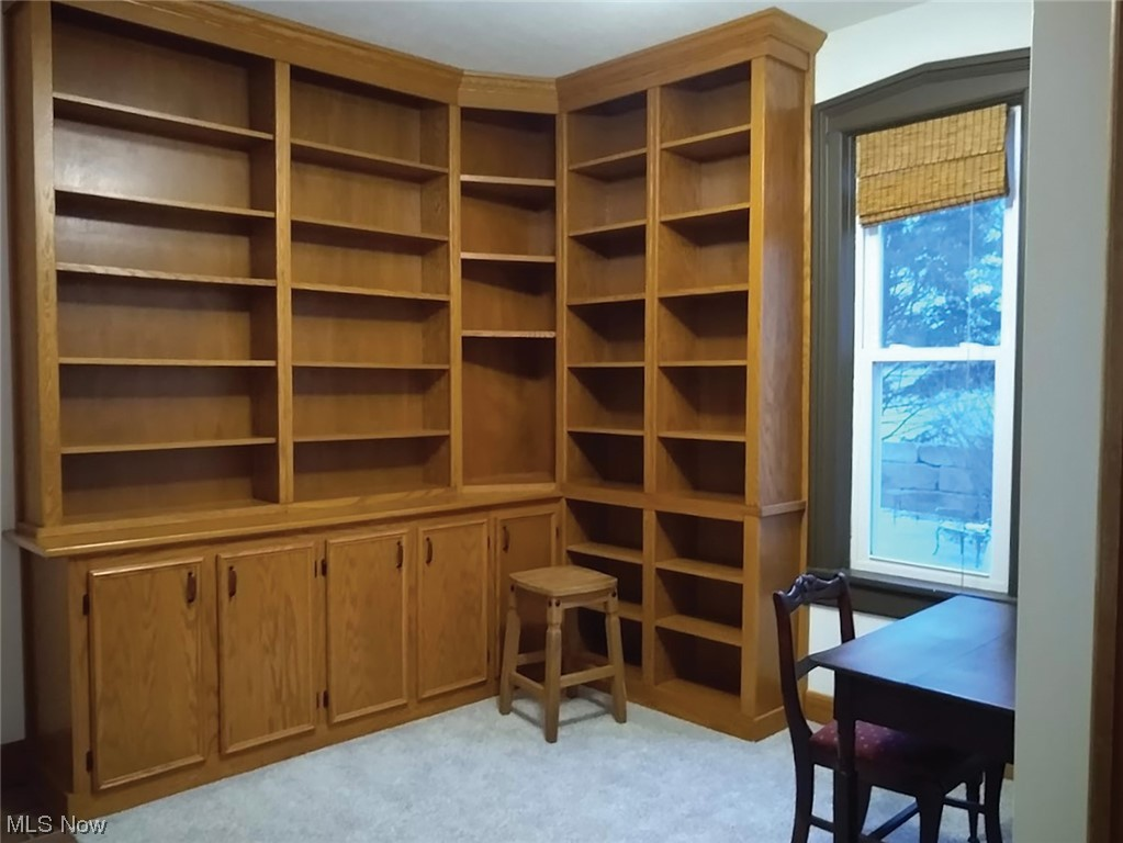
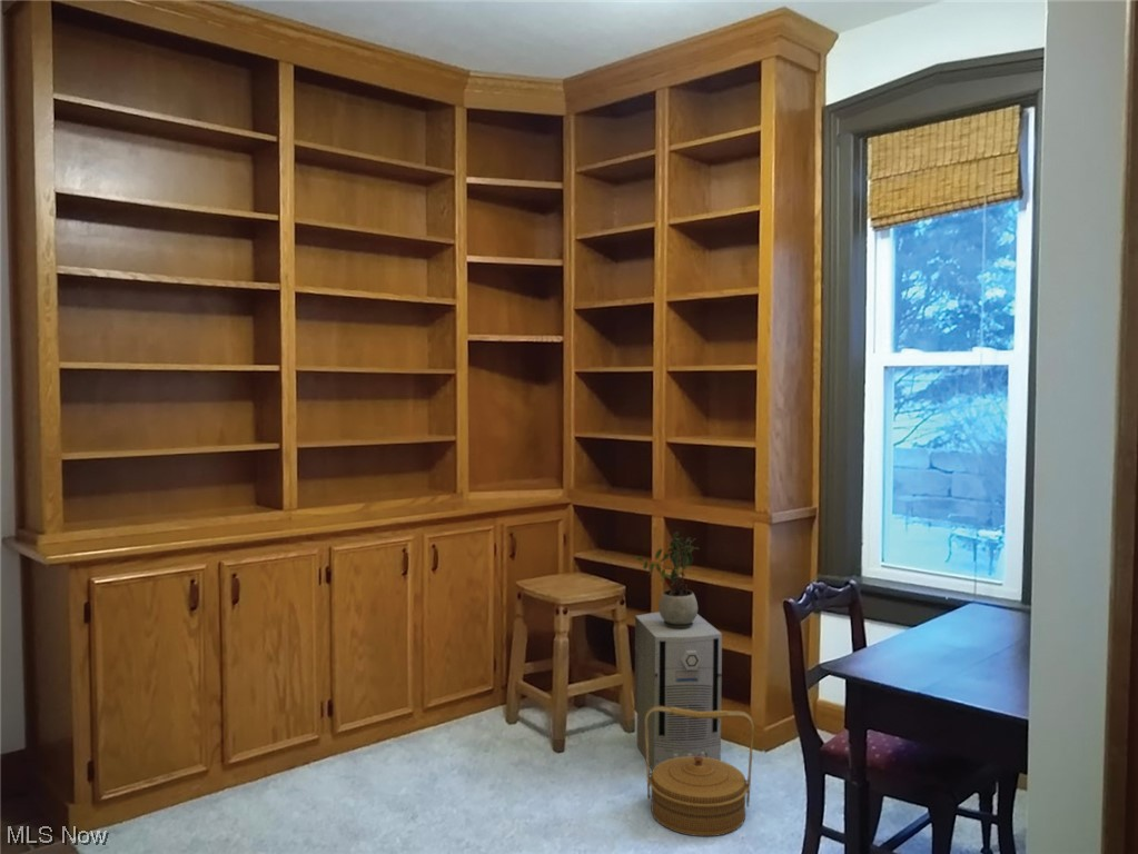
+ potted plant (670, 578)
+ air purifier (676, 689)
+ basket (697, 761)
